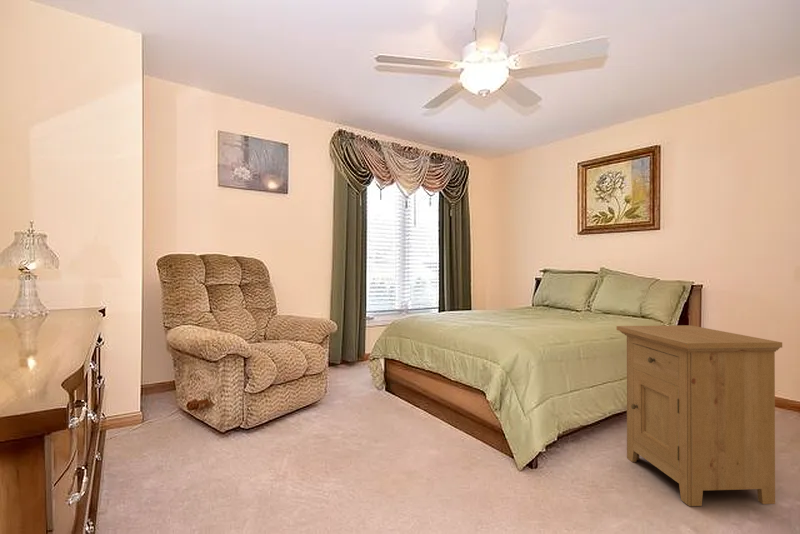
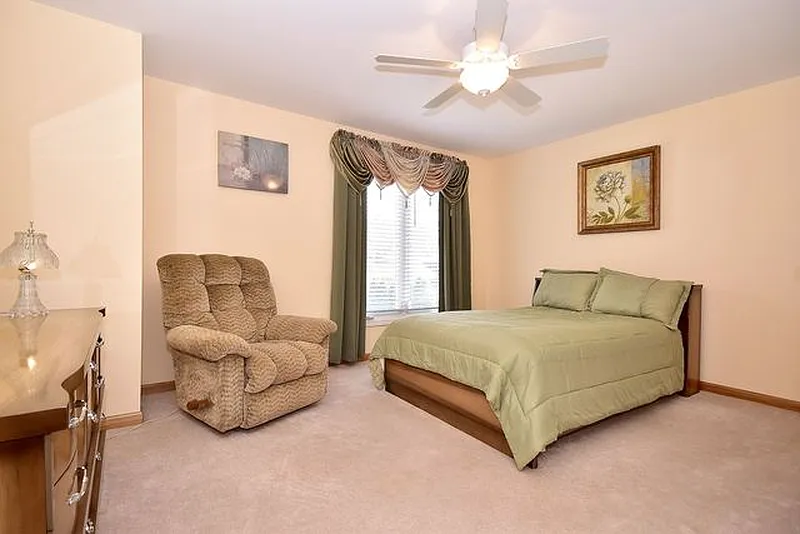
- nightstand (689, 405)
